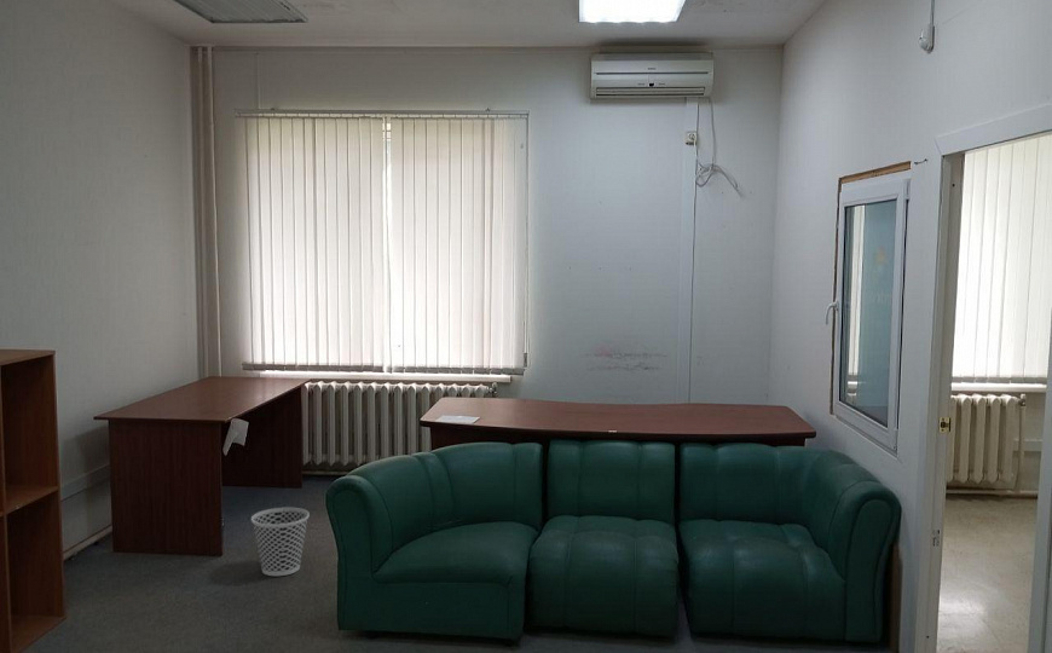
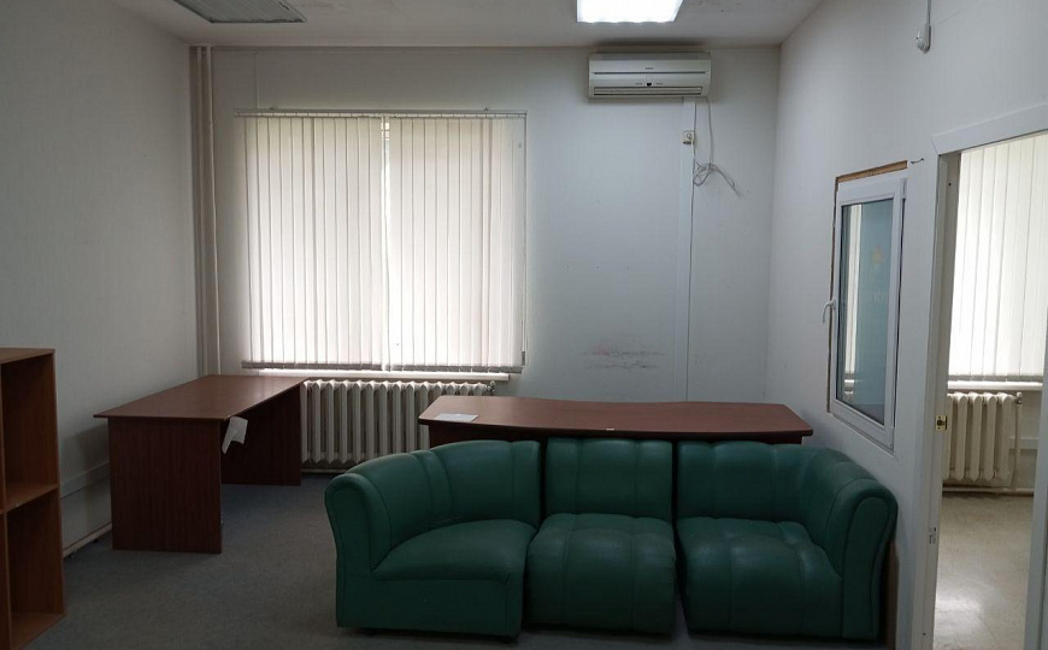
- wastebasket (281, 542)
